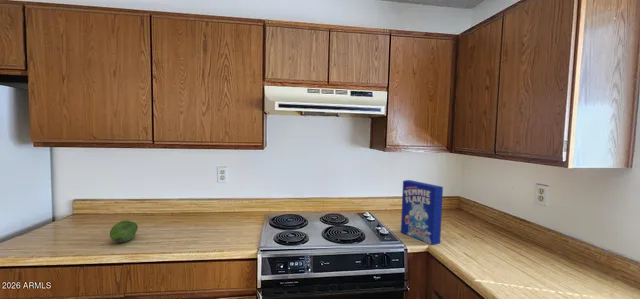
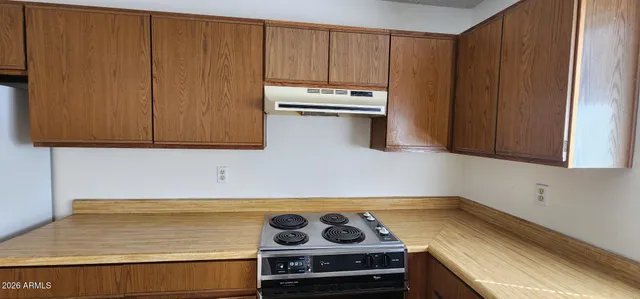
- fruit (125, 230)
- cereal box (420, 210)
